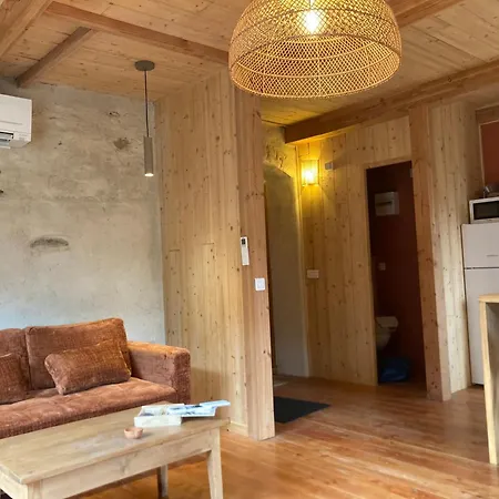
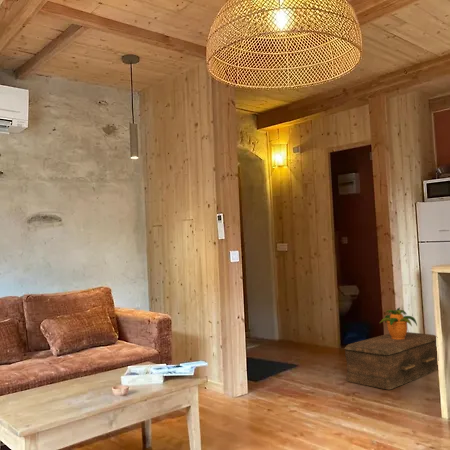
+ potted plant (396, 322)
+ storage box (393, 357)
